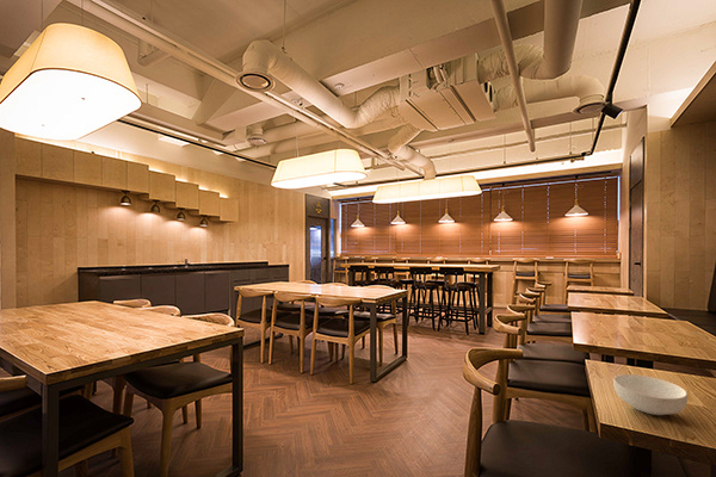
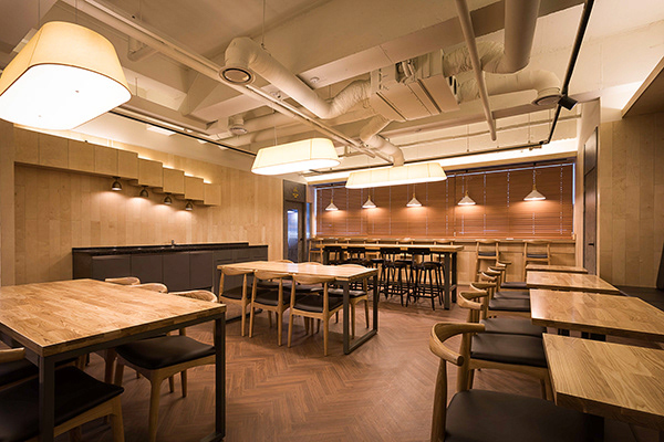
- cereal bowl (648, 396)
